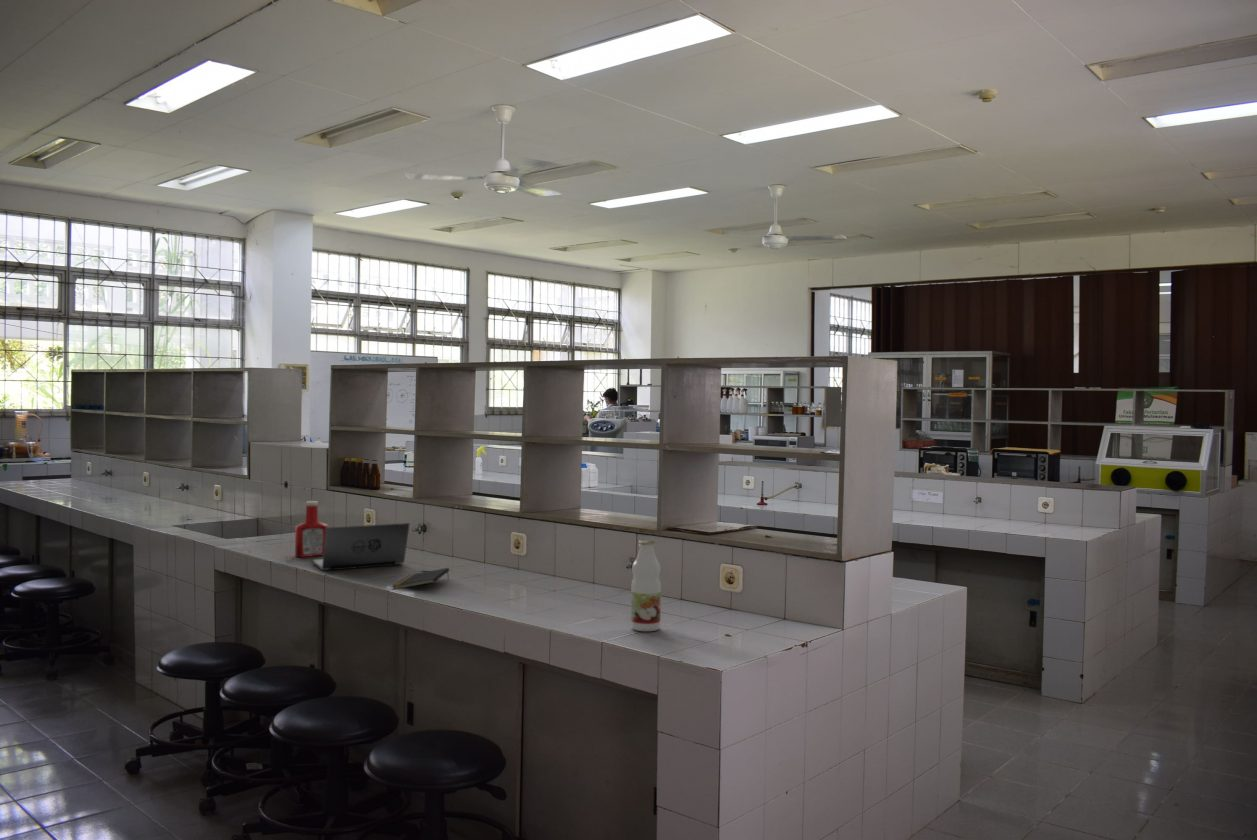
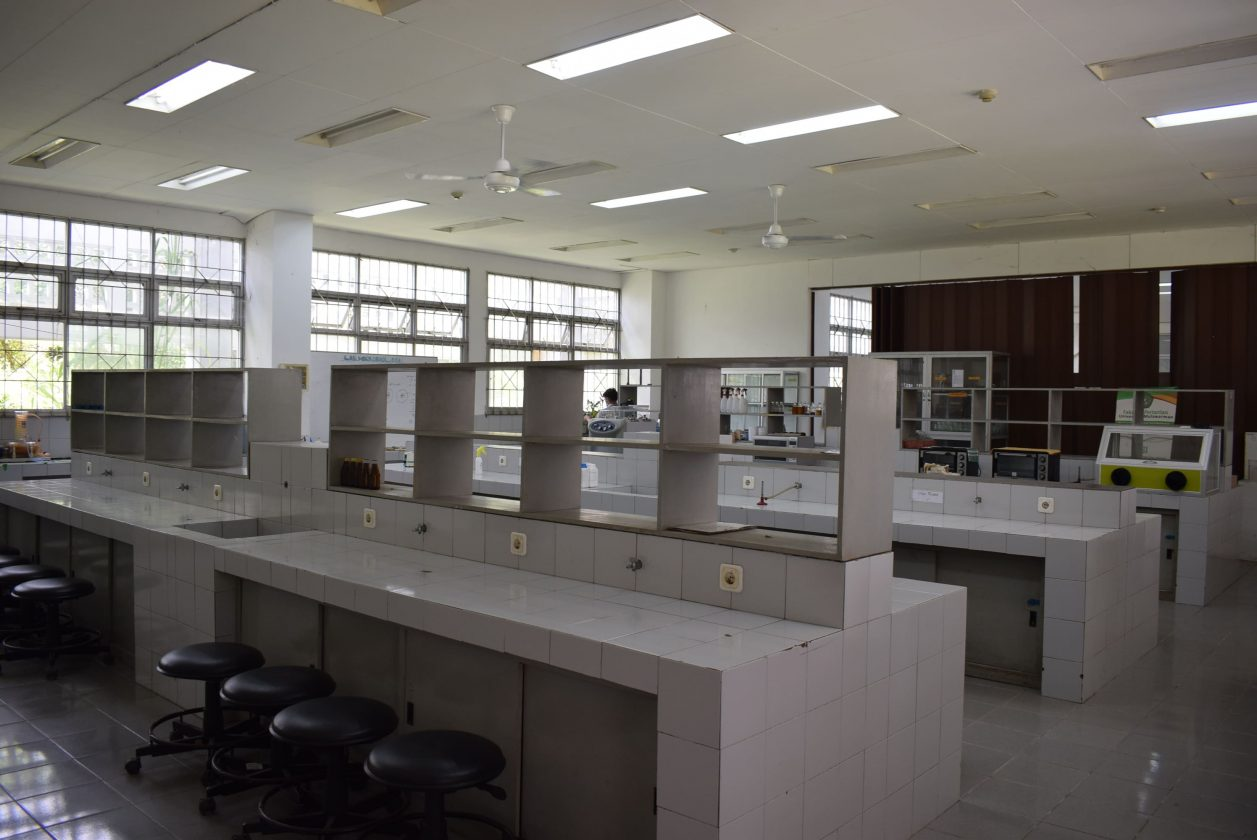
- beverage bottle (646, 584)
- laptop (360, 543)
- notepad (421, 578)
- soap bottle (311, 528)
